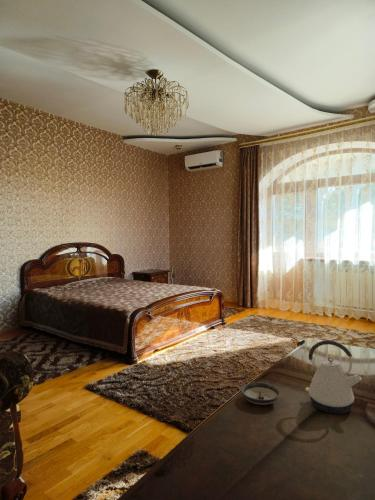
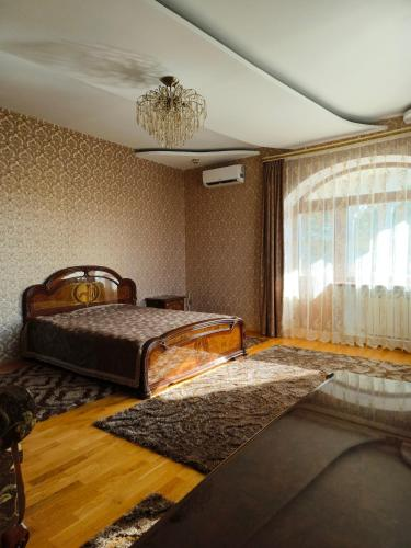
- kettle (332, 373)
- saucer (260, 395)
